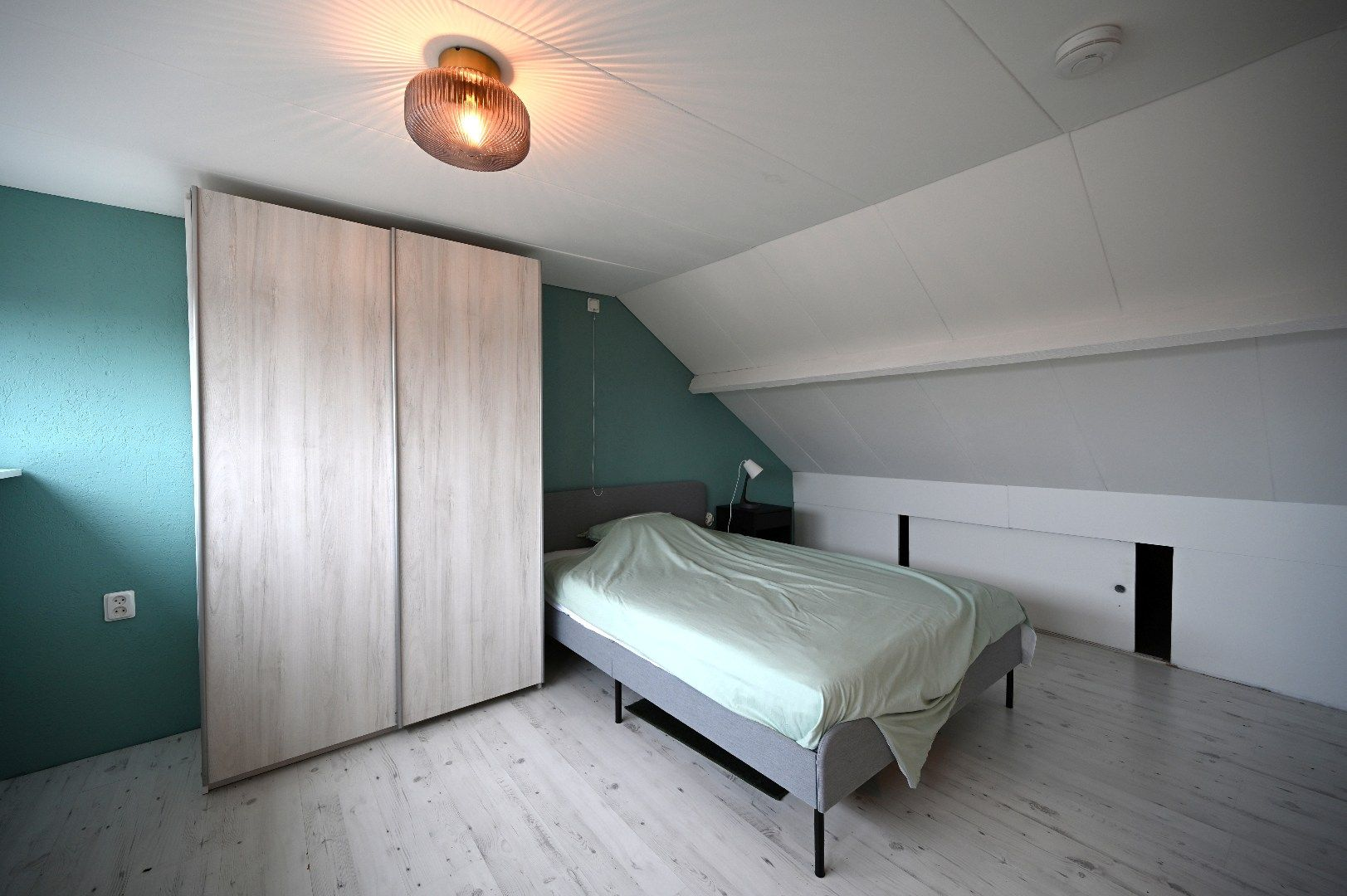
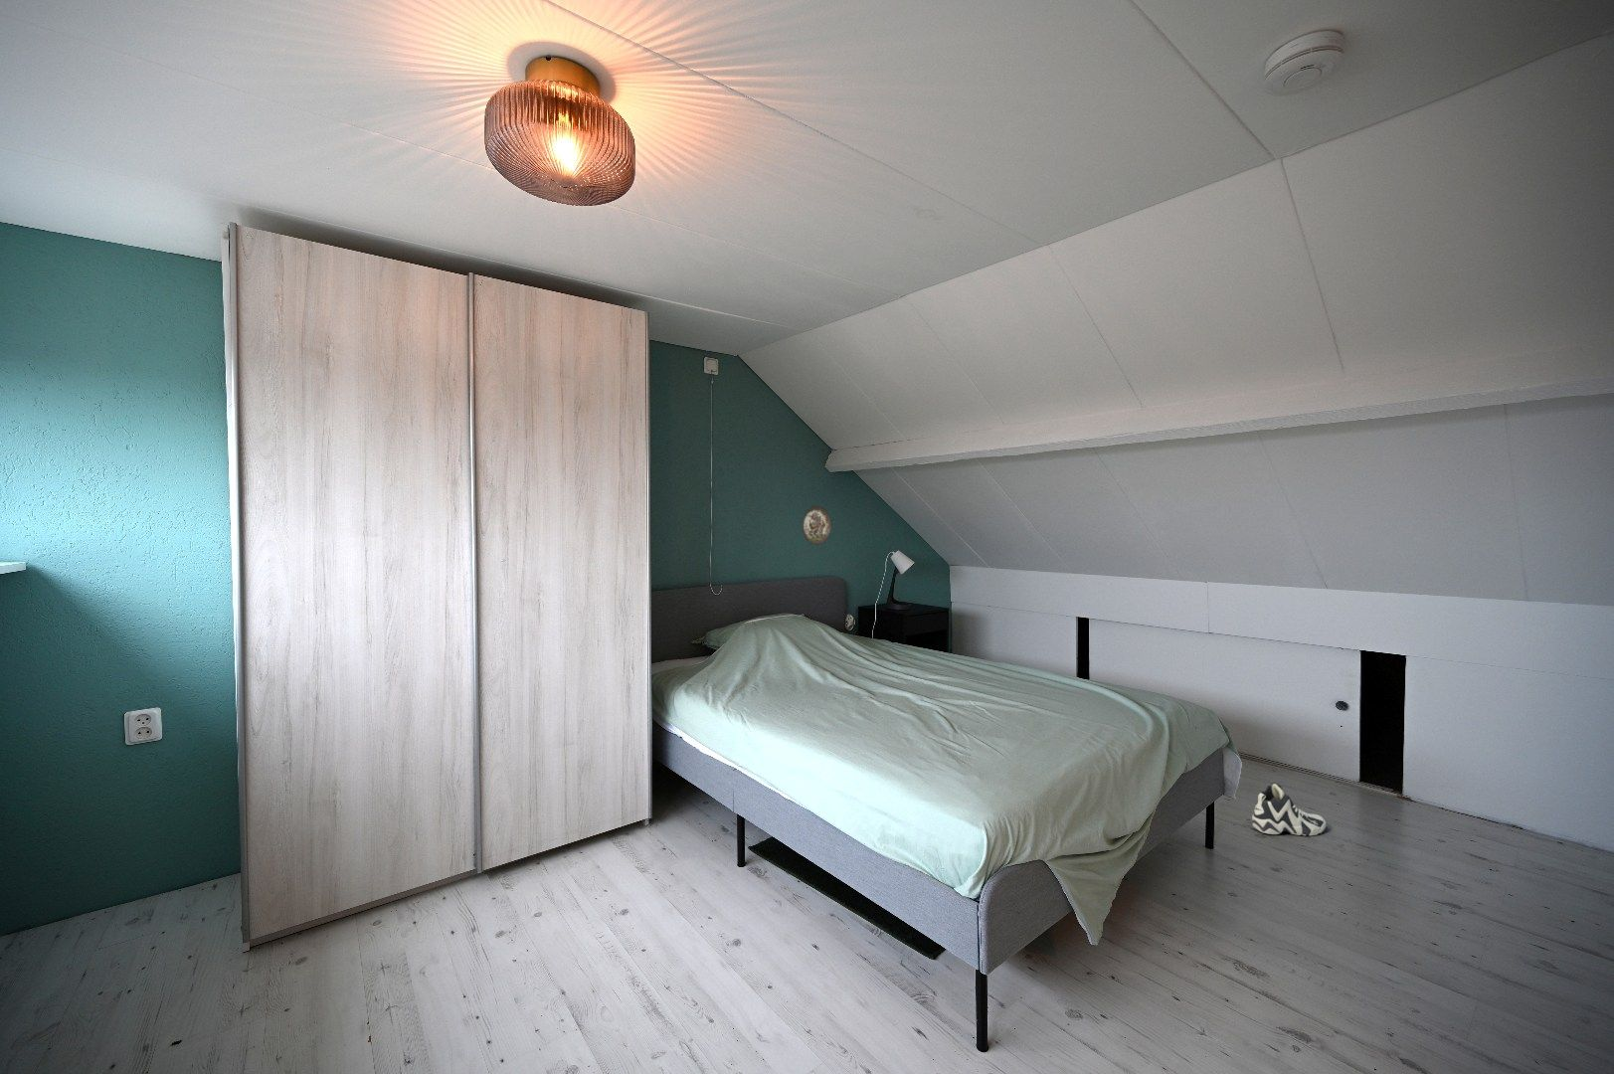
+ decorative plate (816, 525)
+ sneaker (1289, 807)
